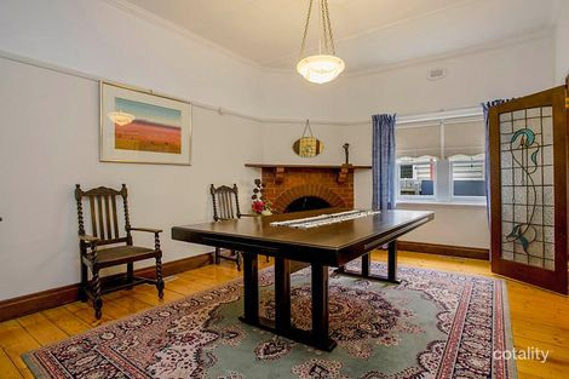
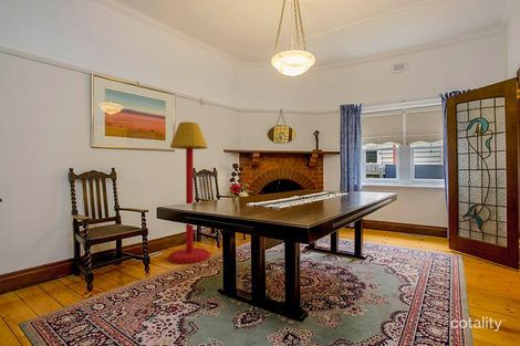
+ floor lamp (189, 190)
